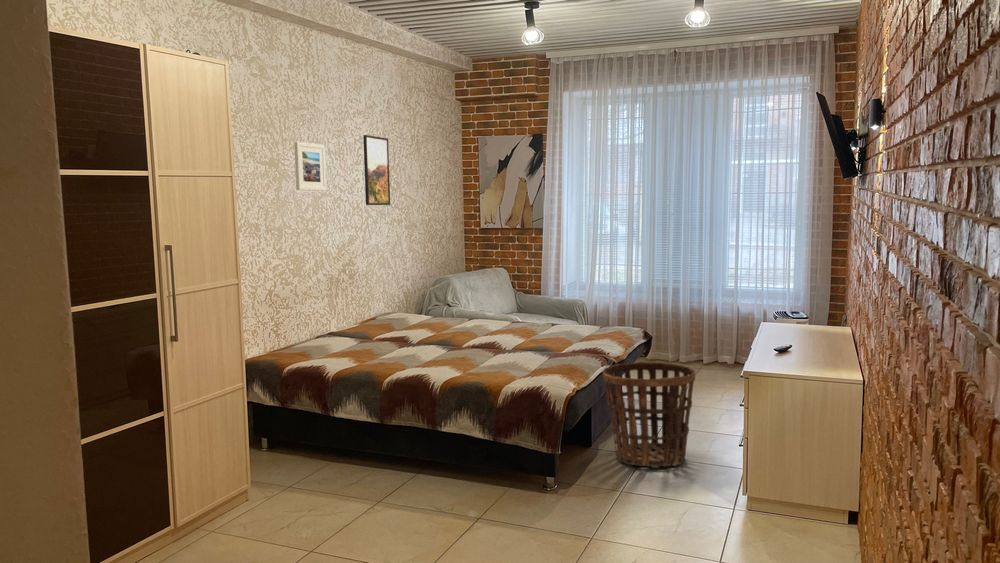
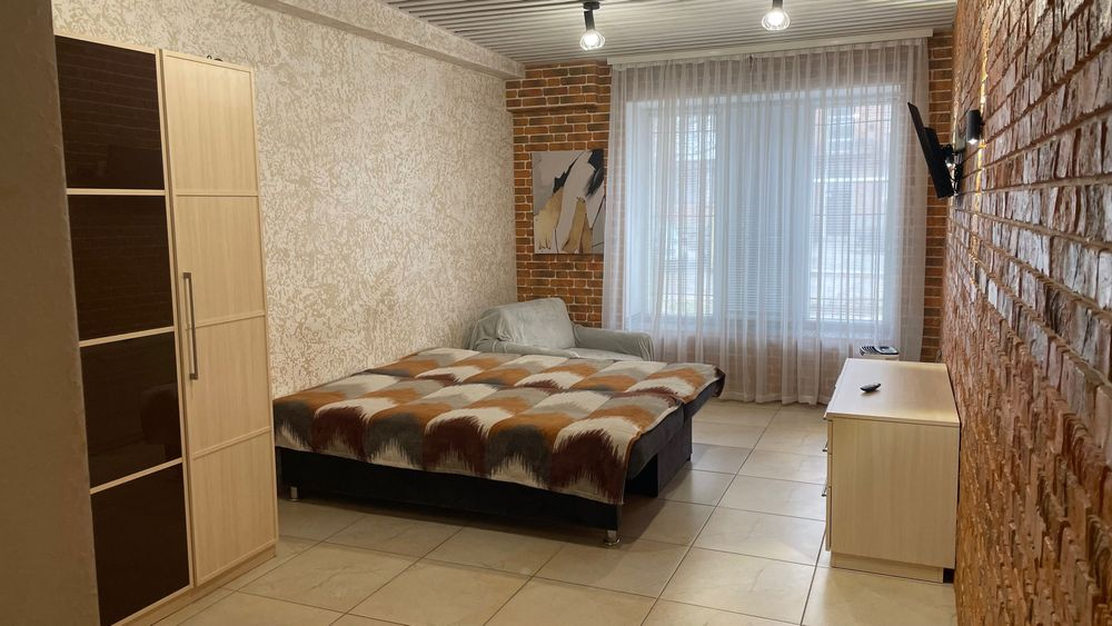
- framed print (310, 167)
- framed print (377, 171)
- basket (648, 413)
